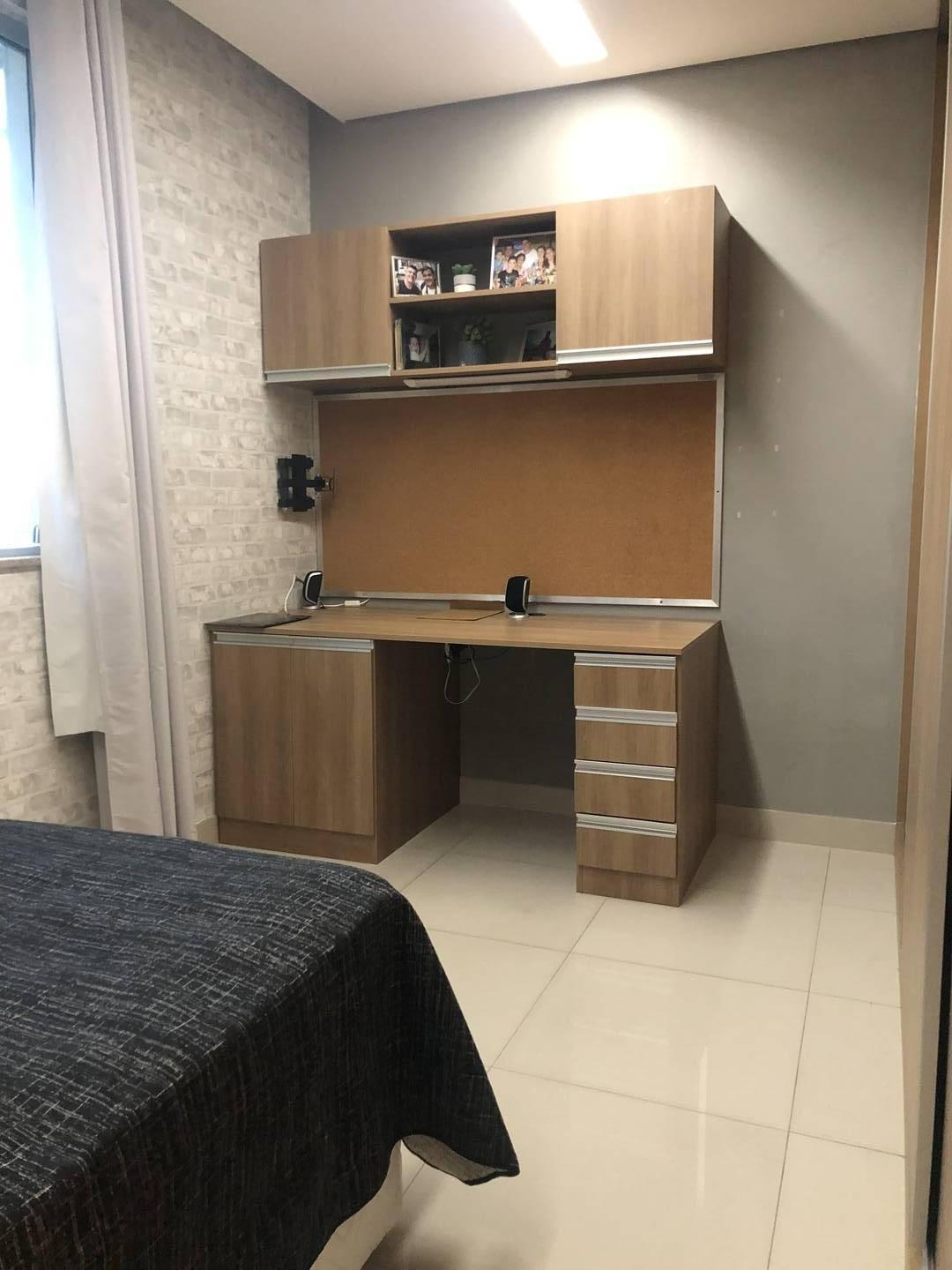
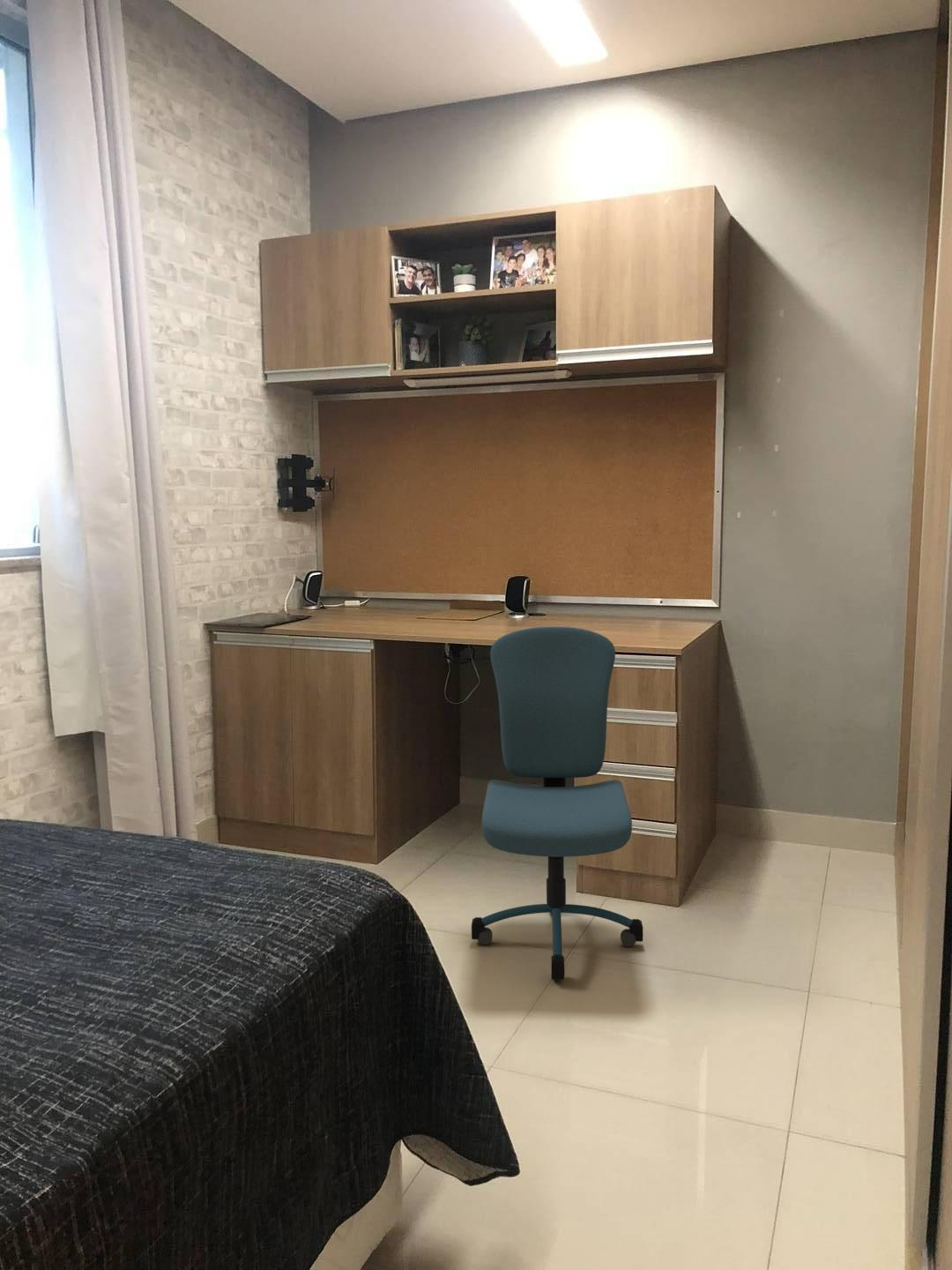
+ office chair (555, 792)
